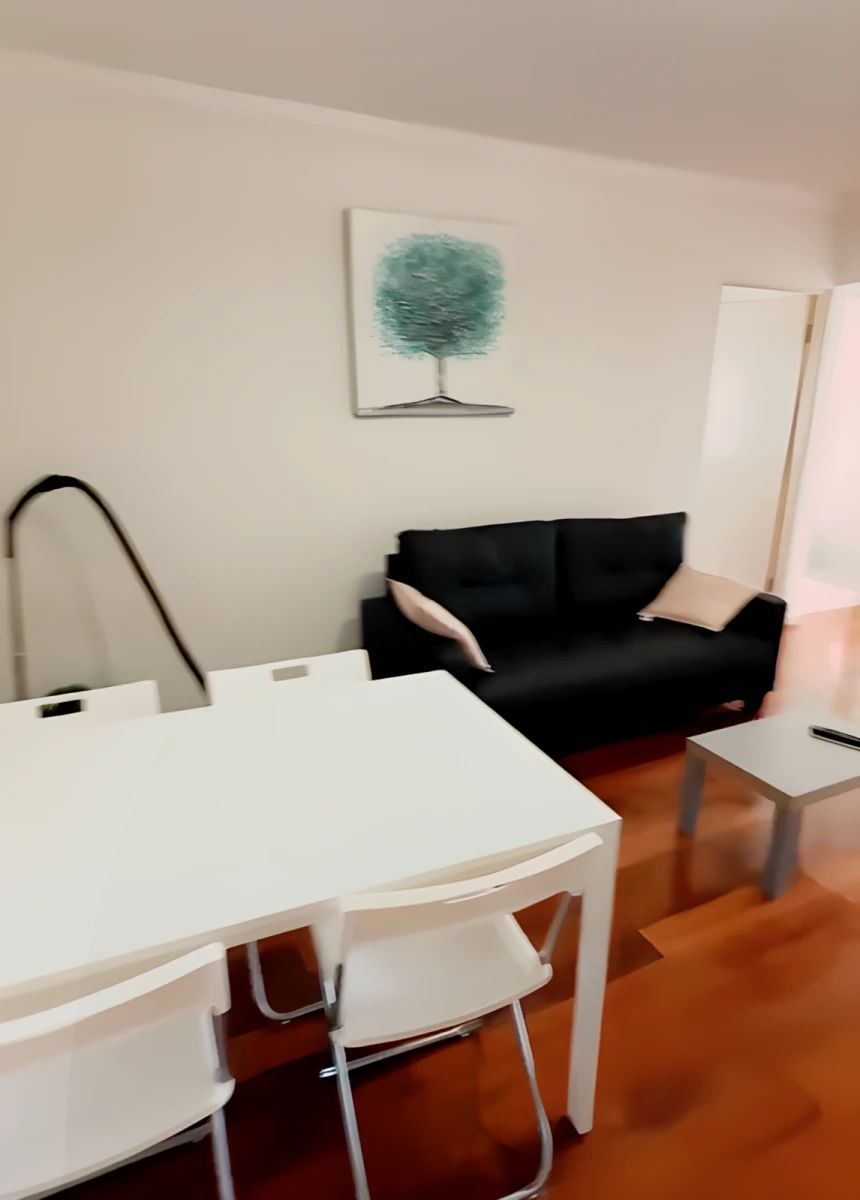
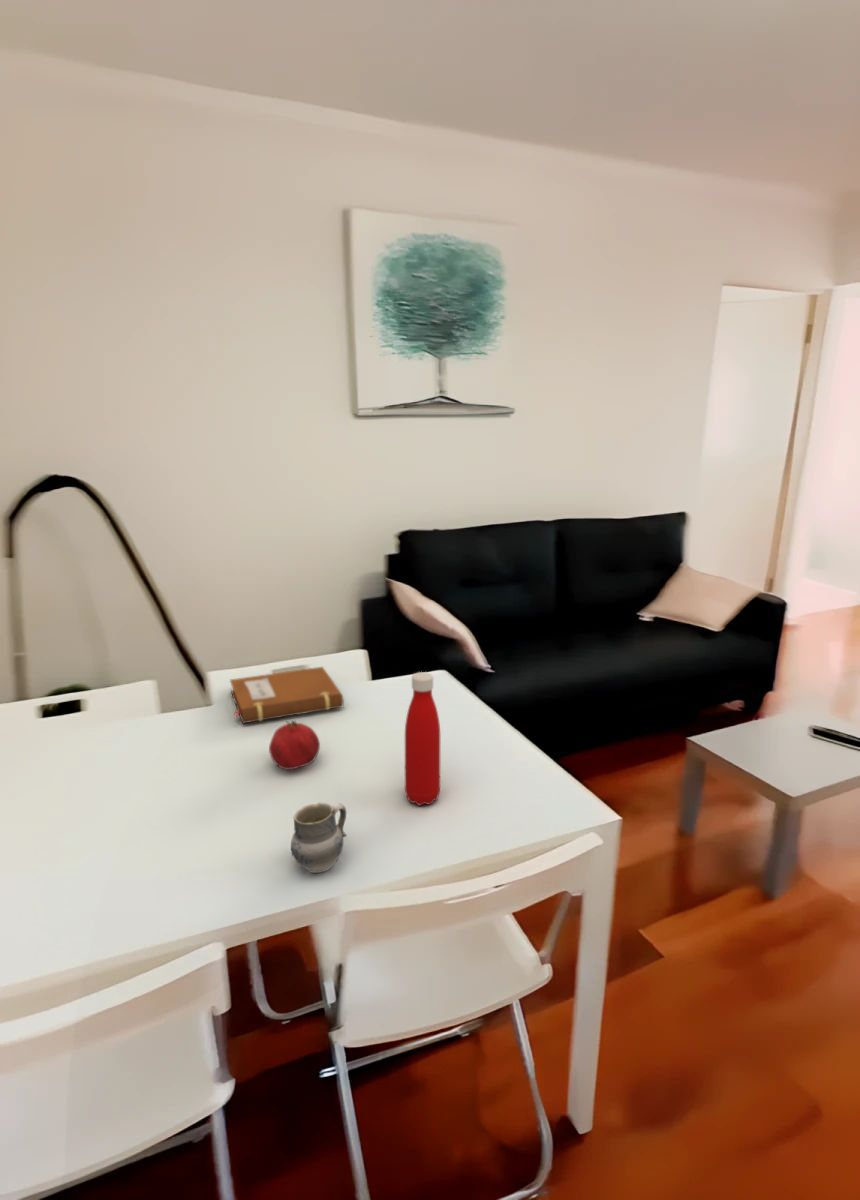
+ notebook (283, 694)
+ cup (321, 836)
+ bottle (422, 738)
+ fruit (294, 742)
